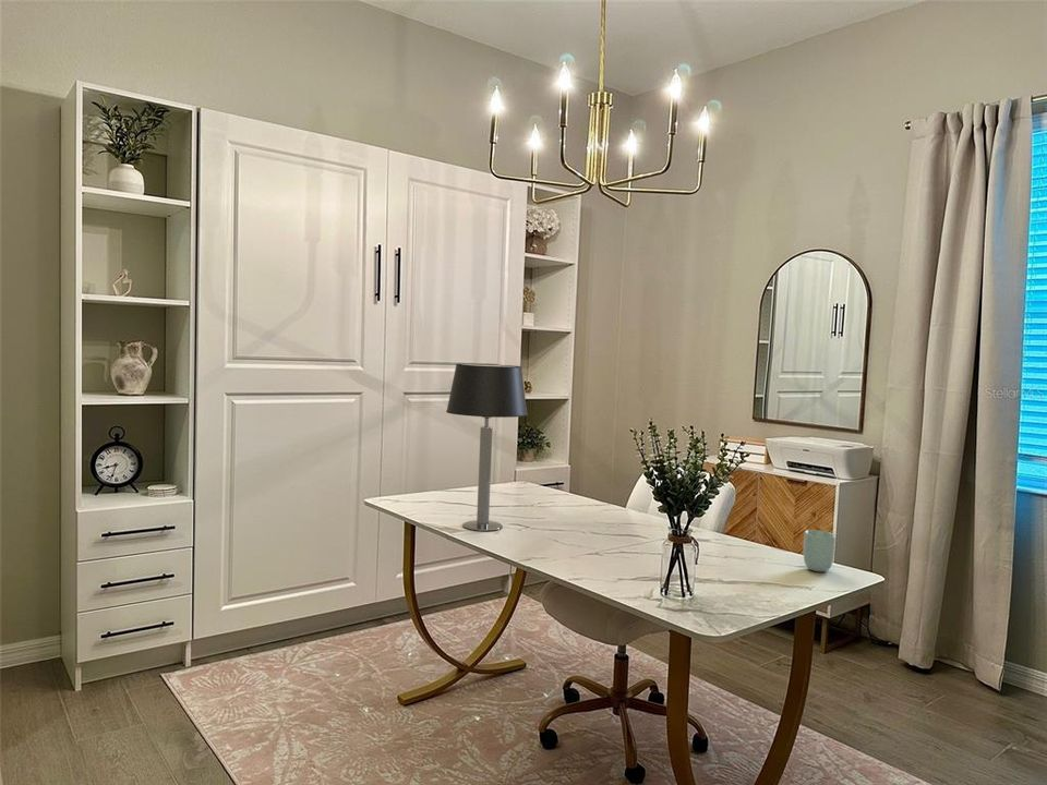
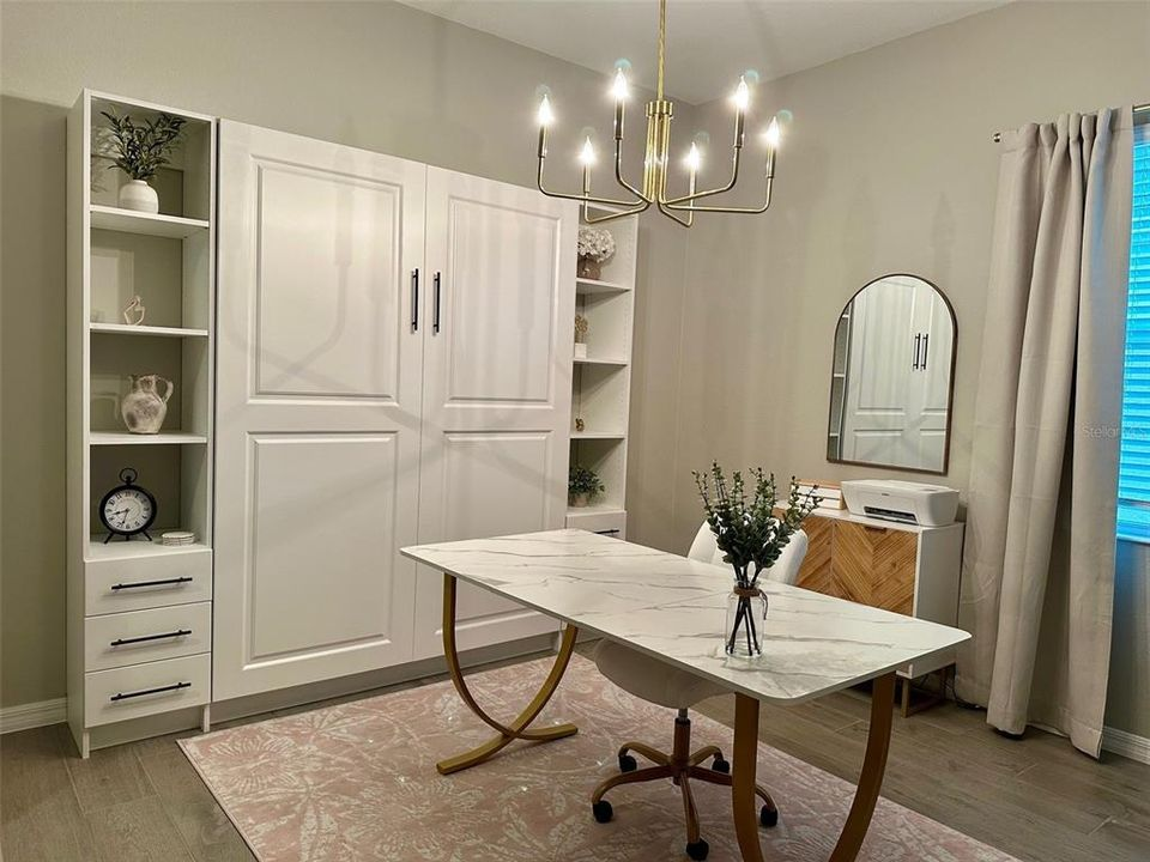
- table lamp (485, 446)
- cup (818, 552)
